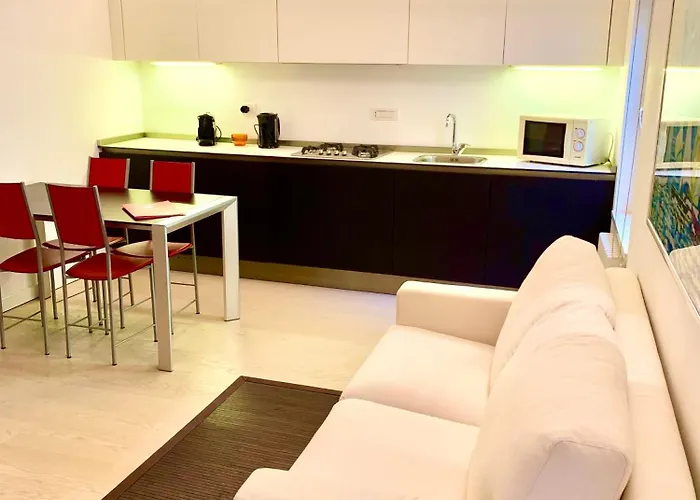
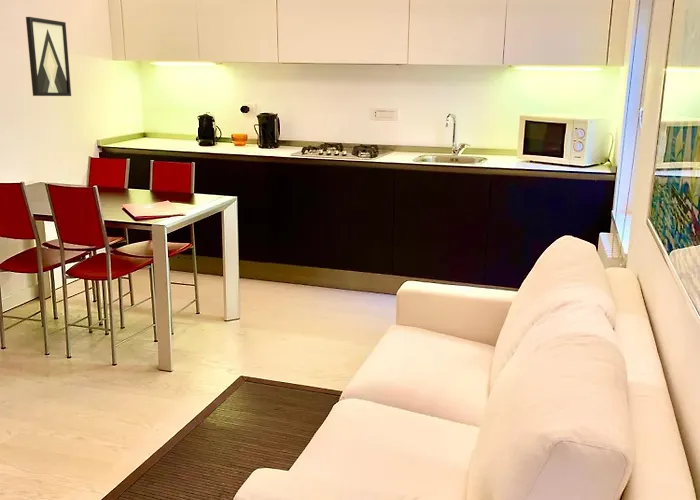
+ wall art (49, 58)
